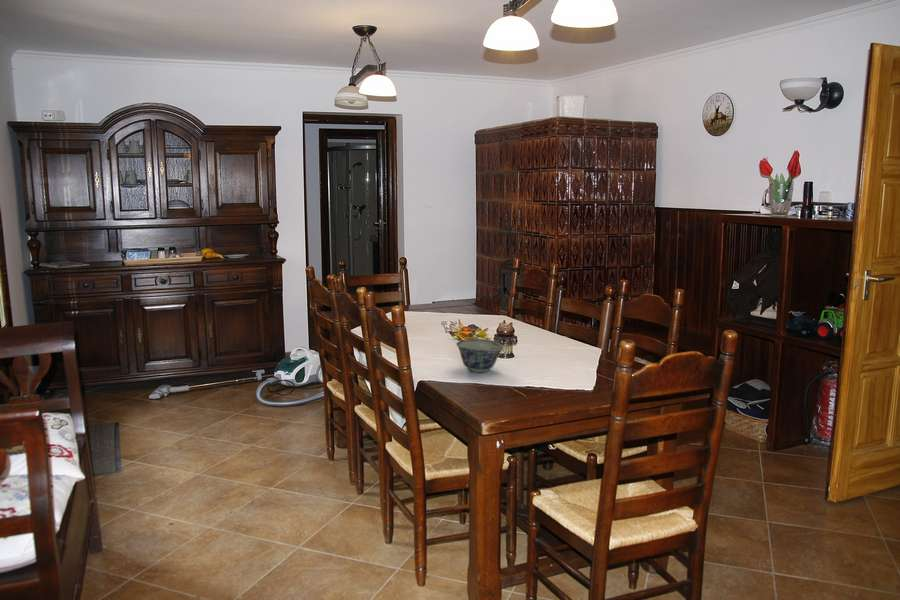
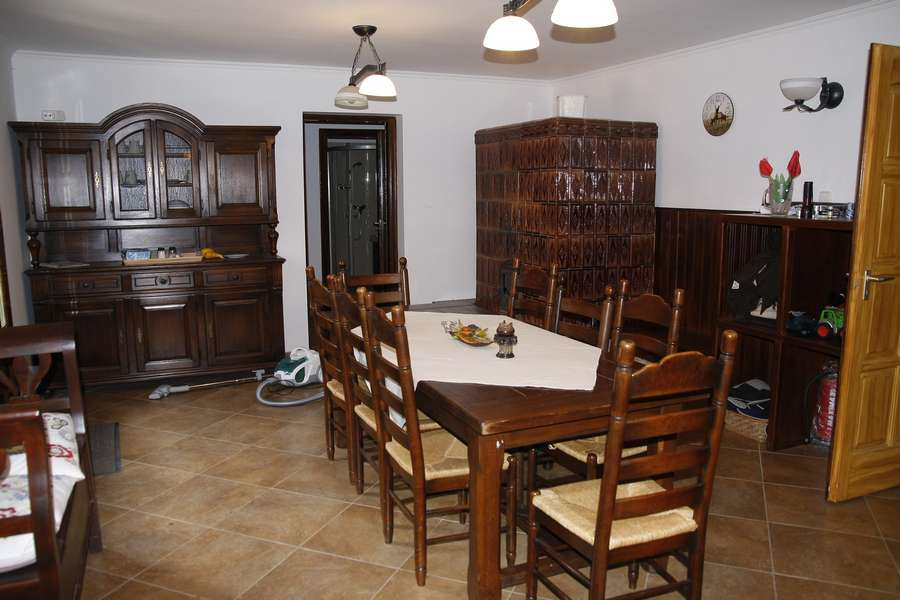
- bowl (479, 356)
